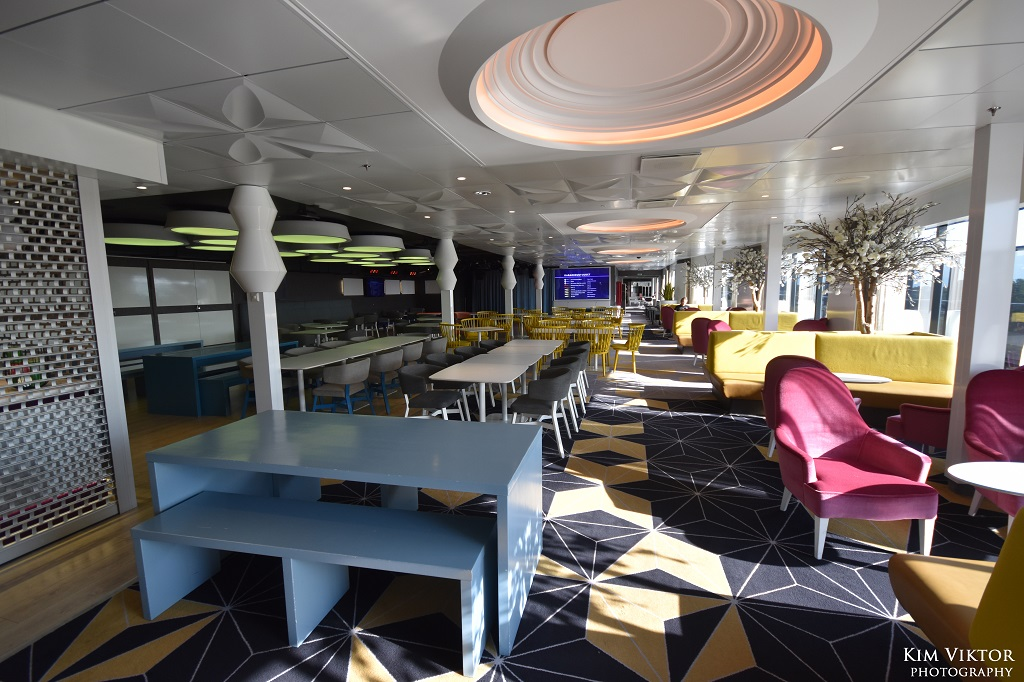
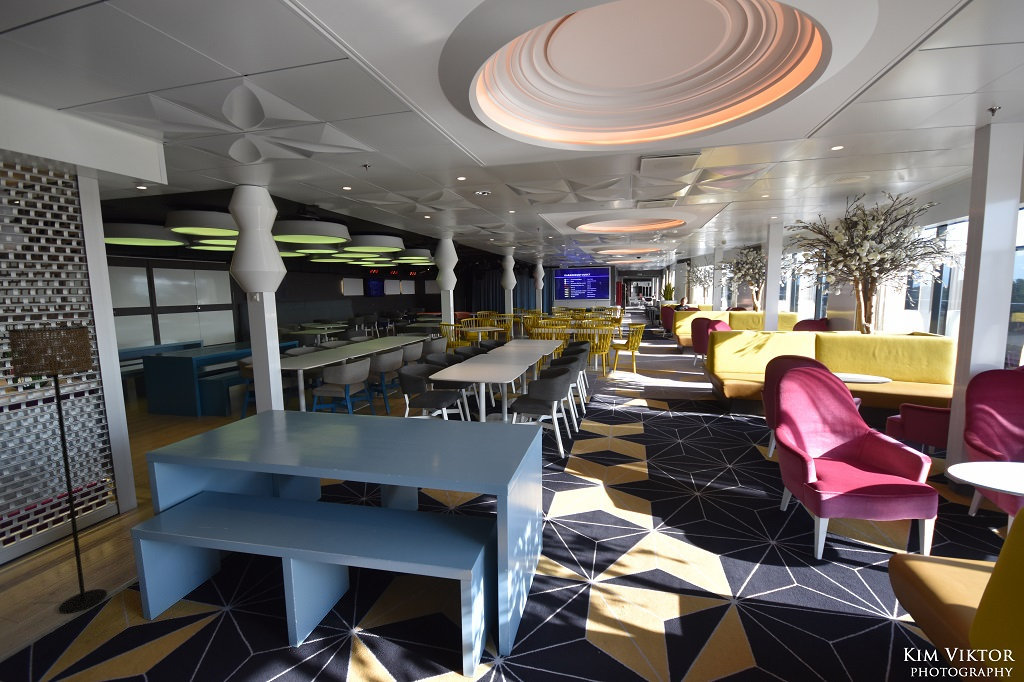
+ floor lamp (67, 469)
